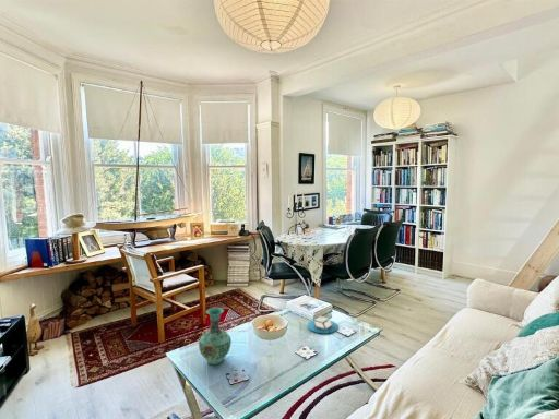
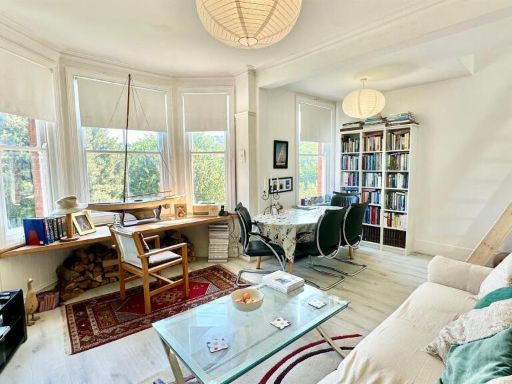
- vase (214, 335)
- candle (322, 321)
